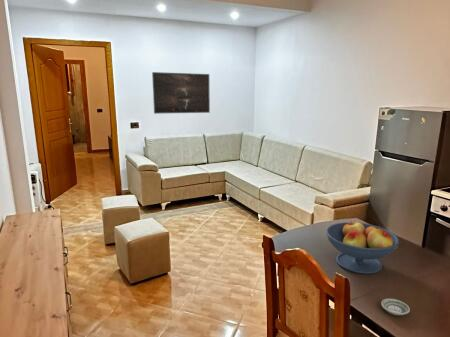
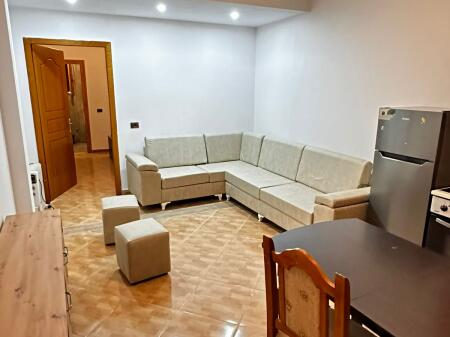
- saucer (394, 308)
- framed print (182, 93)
- fruit bowl (360, 243)
